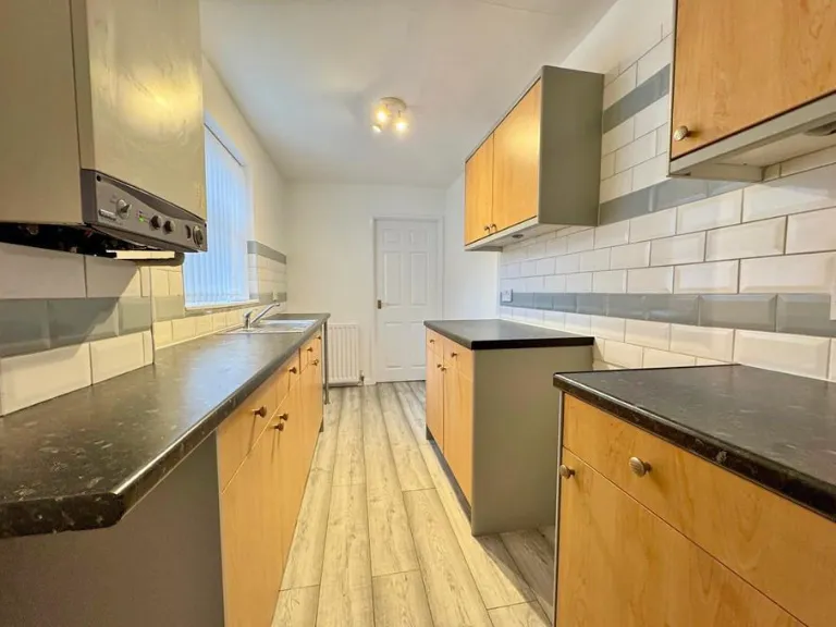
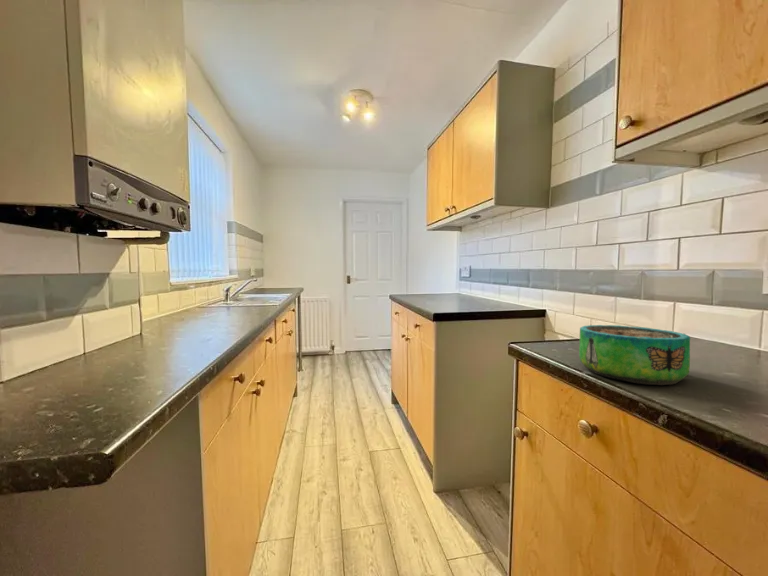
+ decorative bowl (630, 351)
